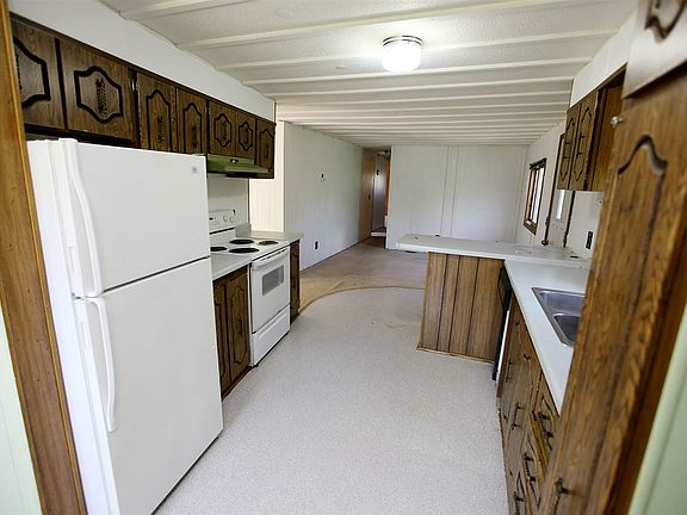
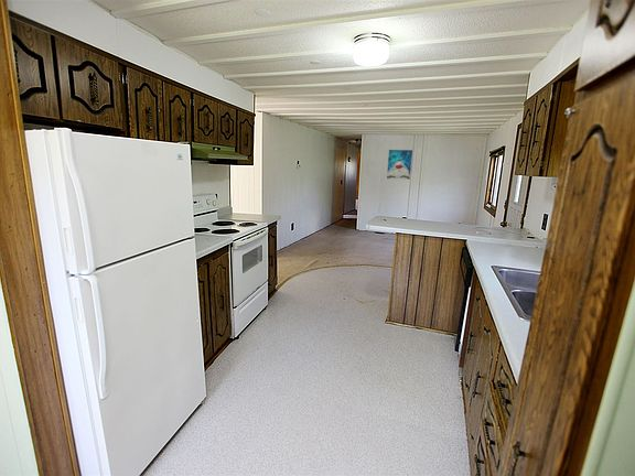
+ wall art (399, 164)
